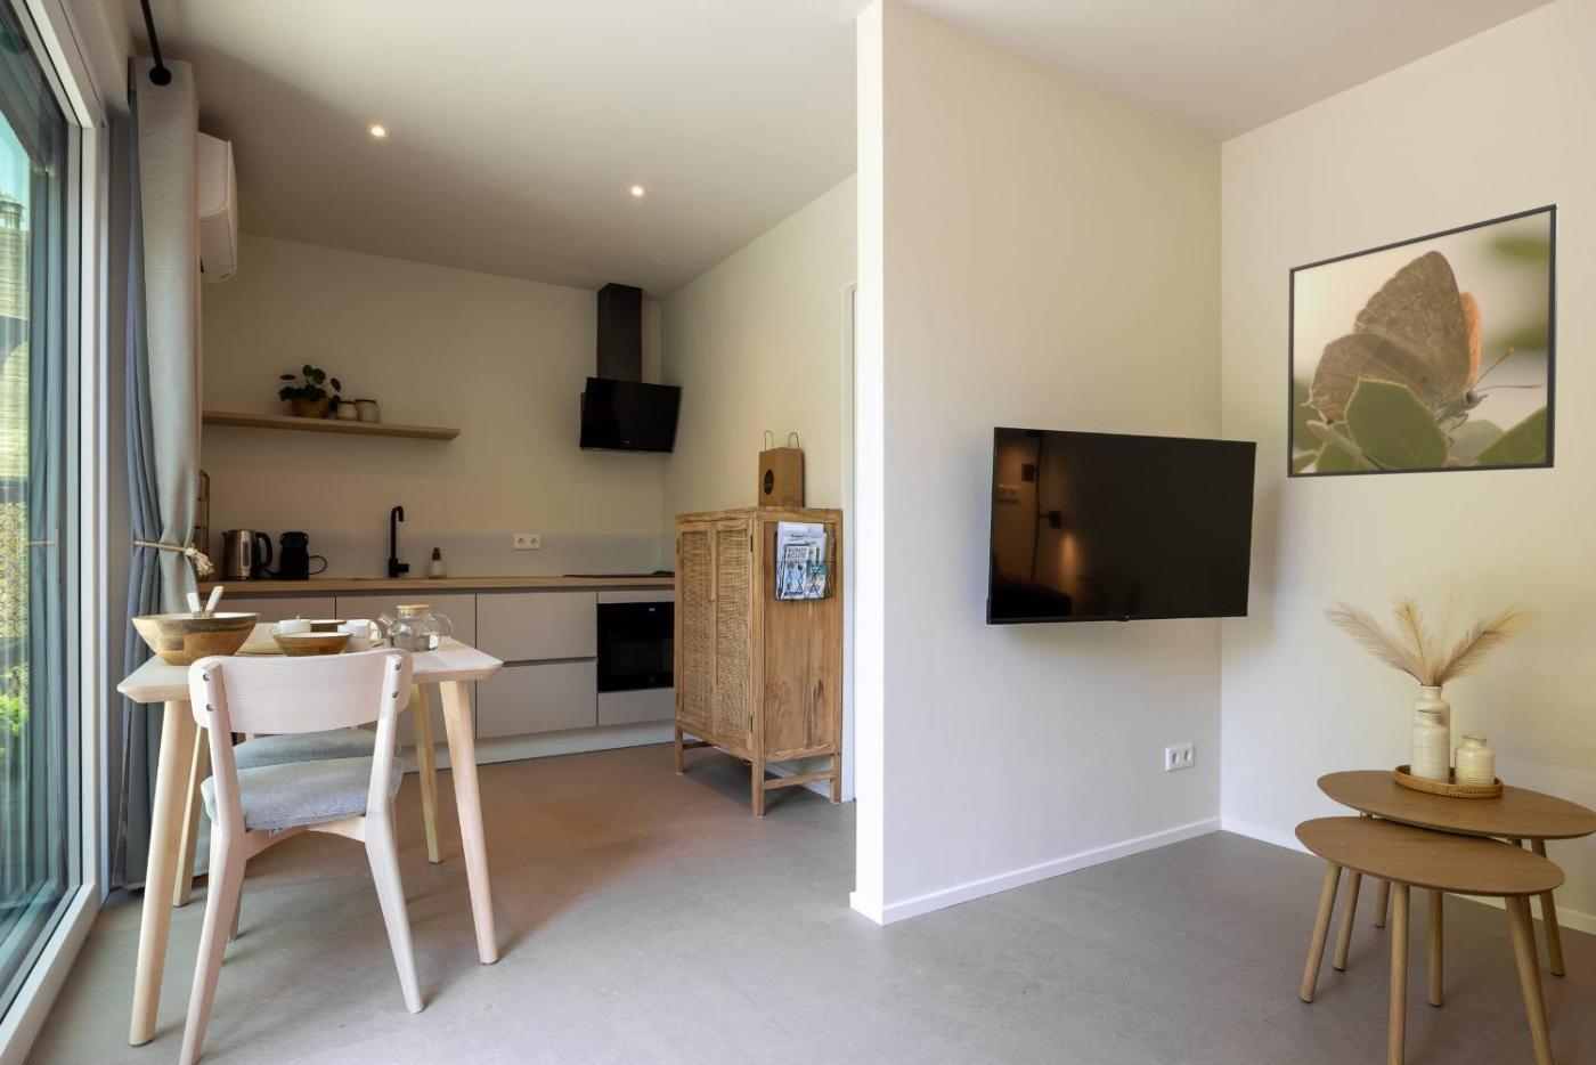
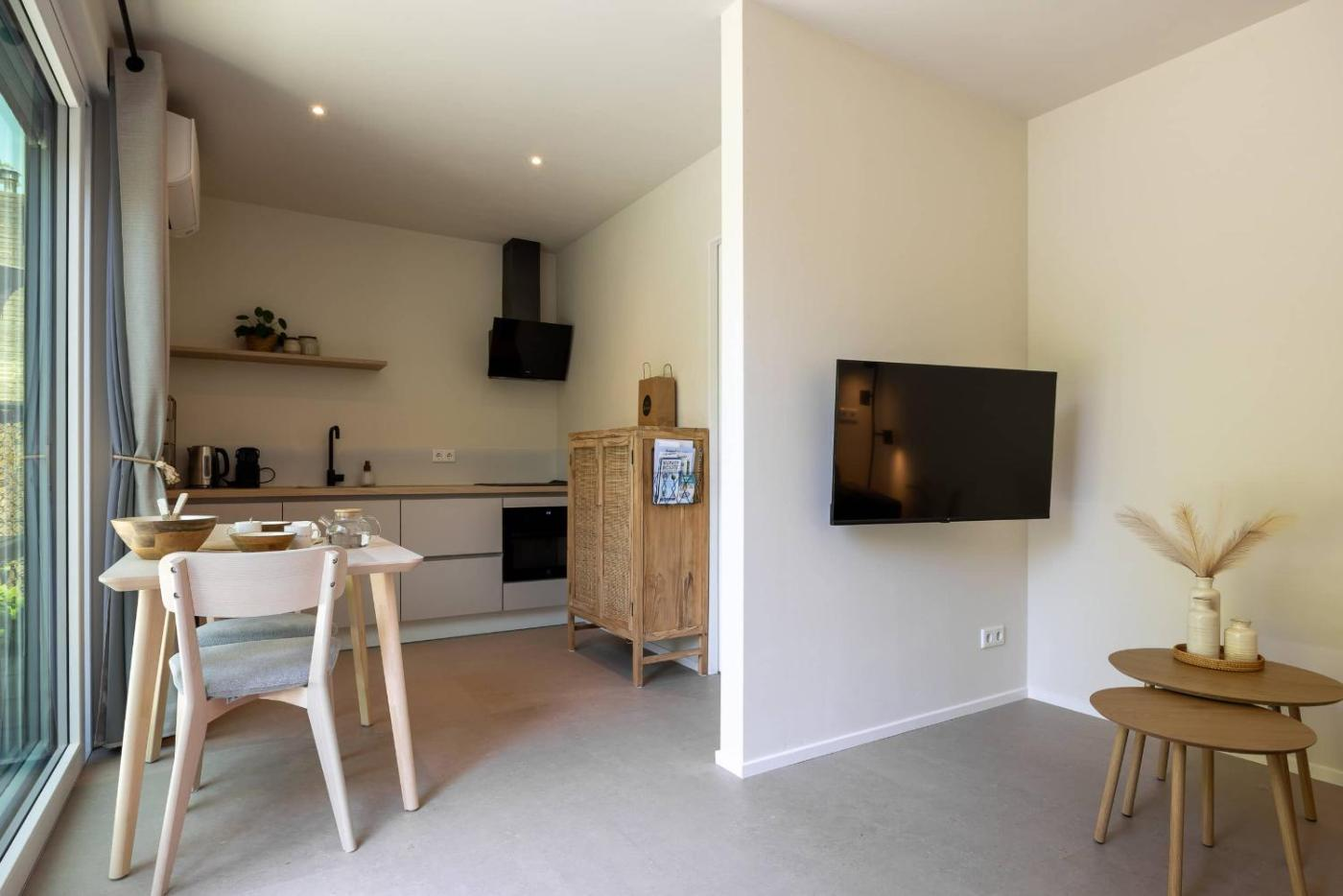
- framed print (1407, 357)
